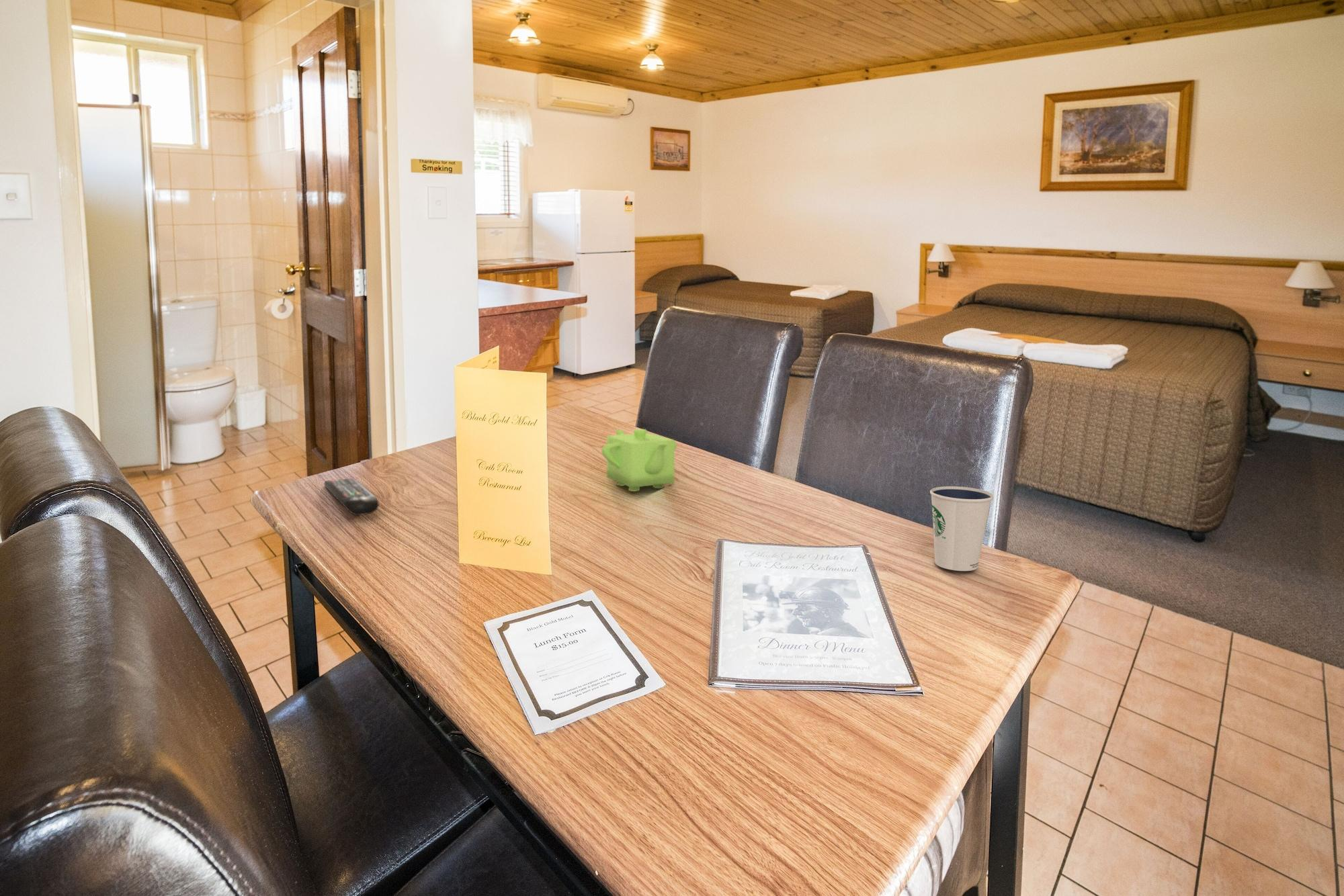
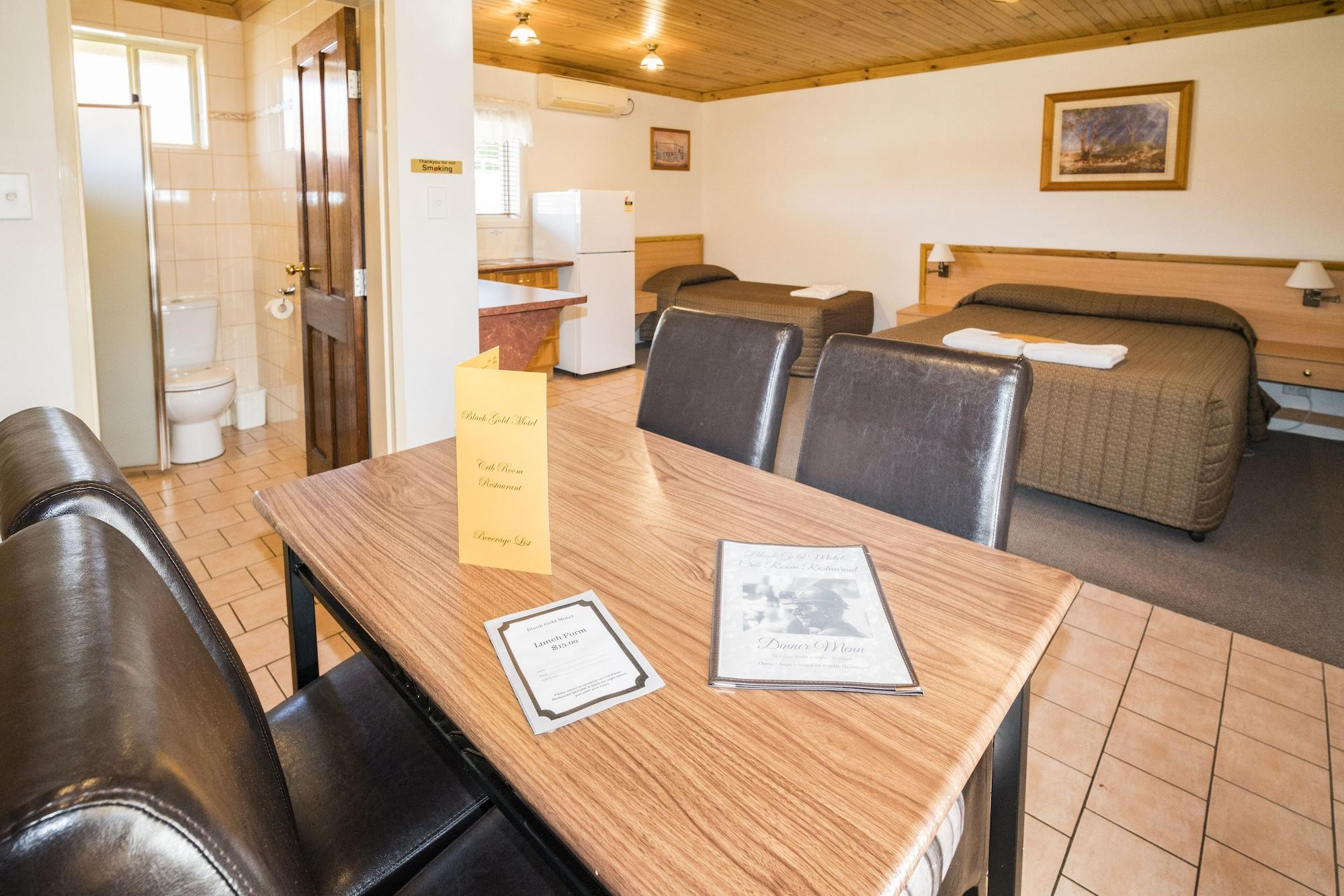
- remote control (349, 494)
- teapot (640, 457)
- dixie cup (958, 529)
